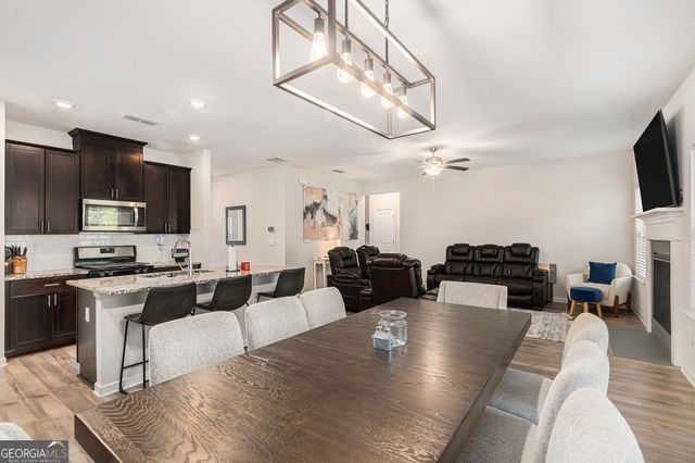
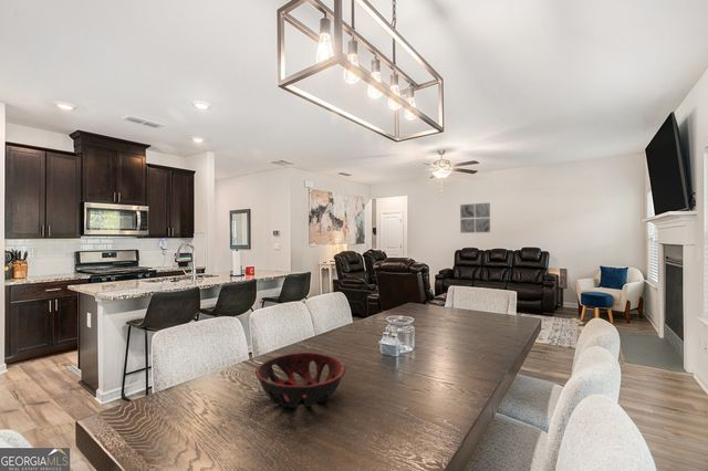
+ wall art (473, 217)
+ decorative bowl (303, 379)
